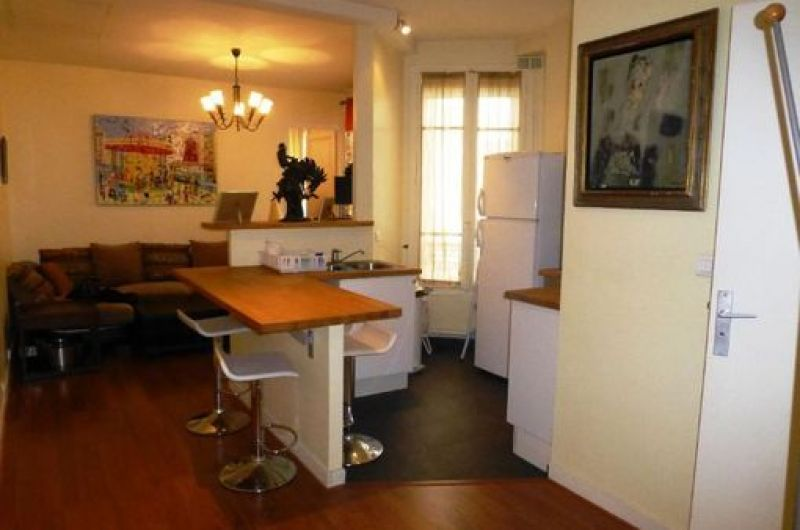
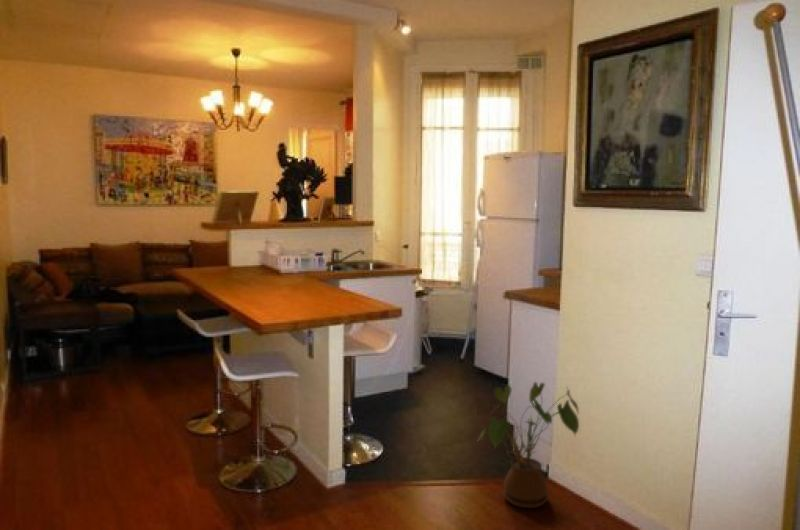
+ house plant (527, 445)
